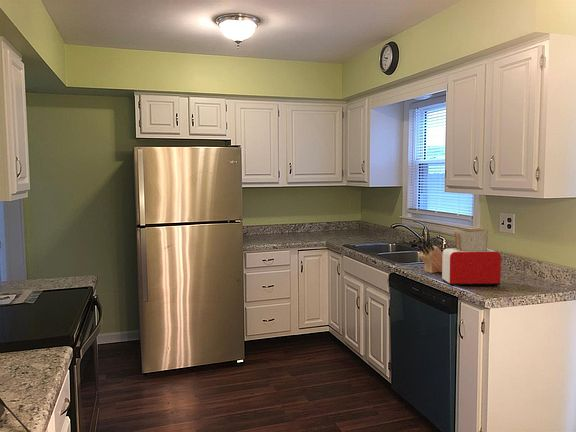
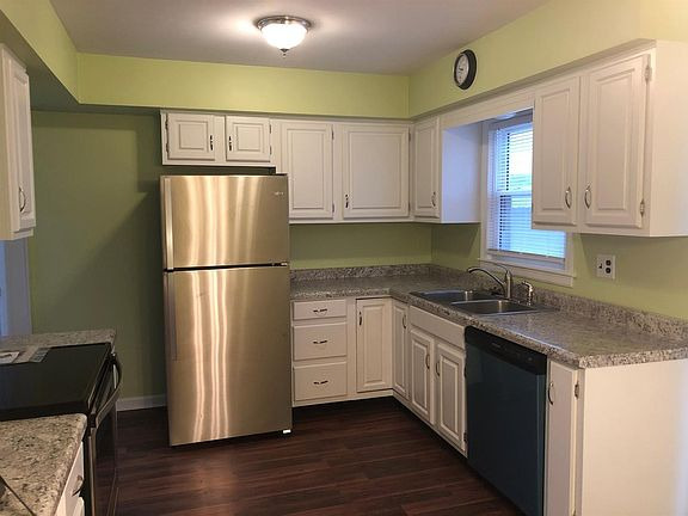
- knife block (434, 253)
- toaster (473, 256)
